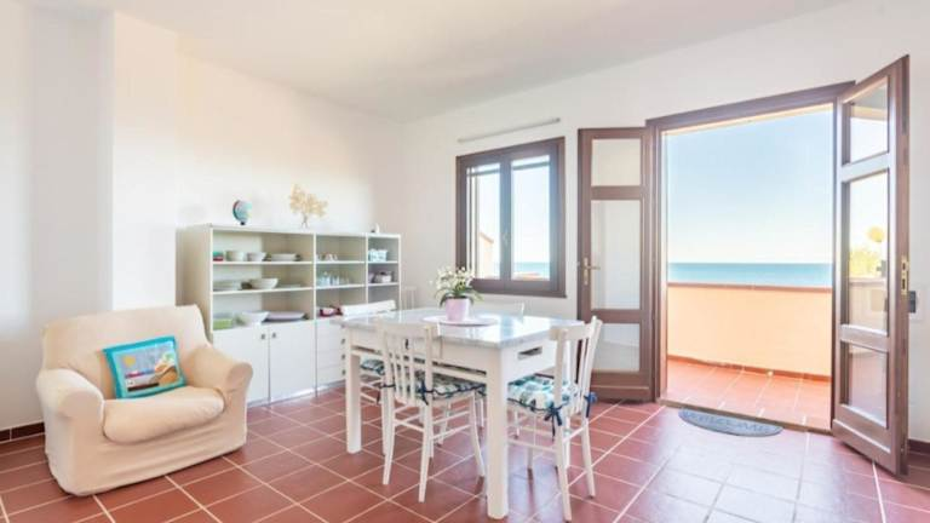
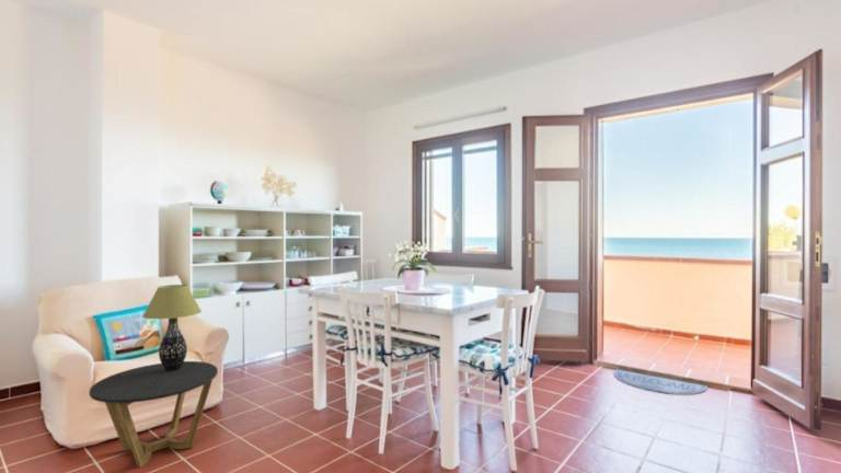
+ side table (157, 399)
+ table lamp (173, 327)
